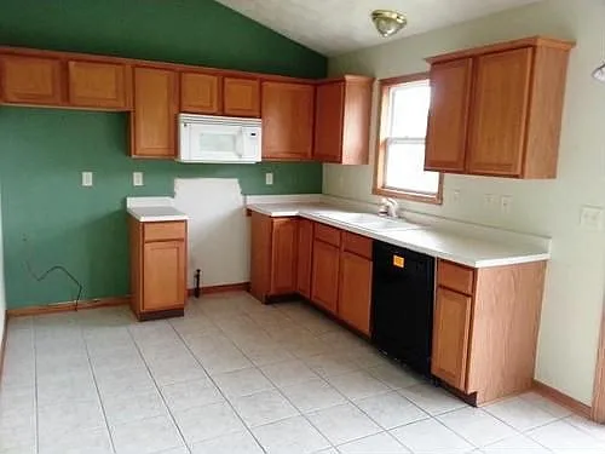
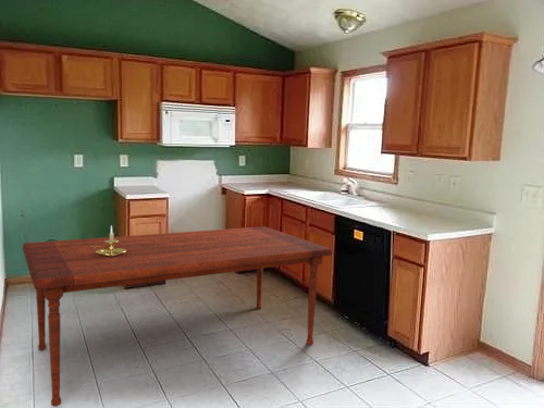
+ candle holder (109, 239)
+ dining table (182, 277)
